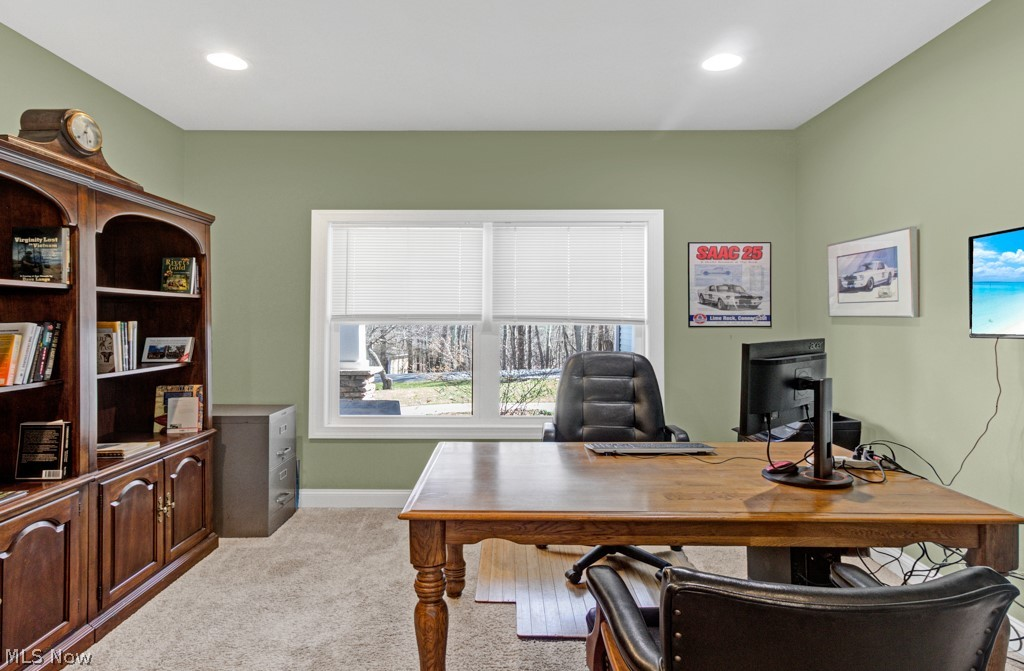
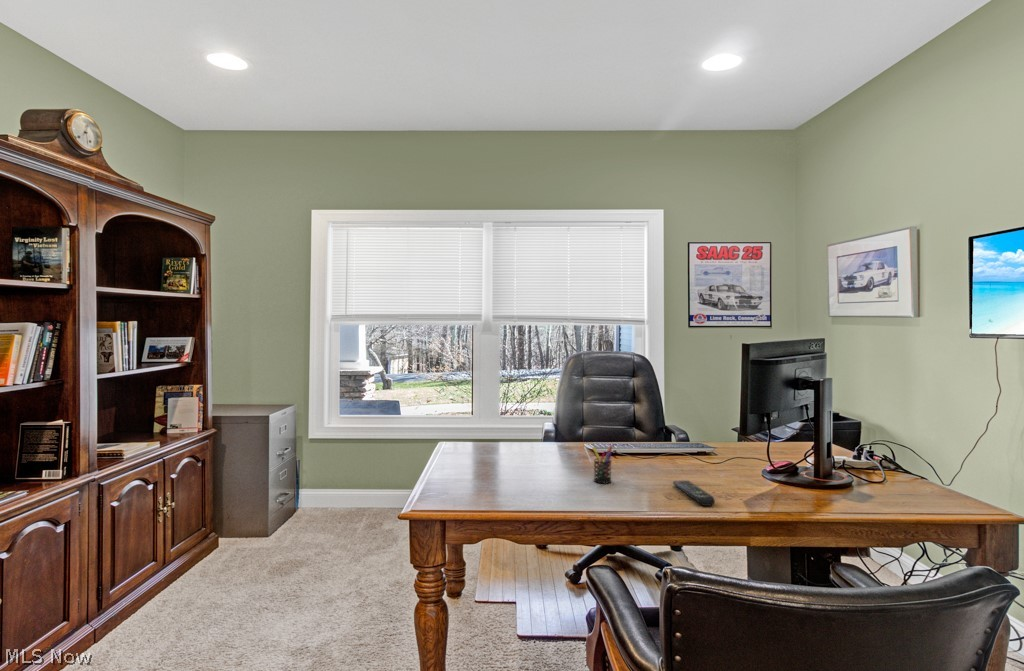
+ pen holder (604, 462)
+ remote control (692, 491)
